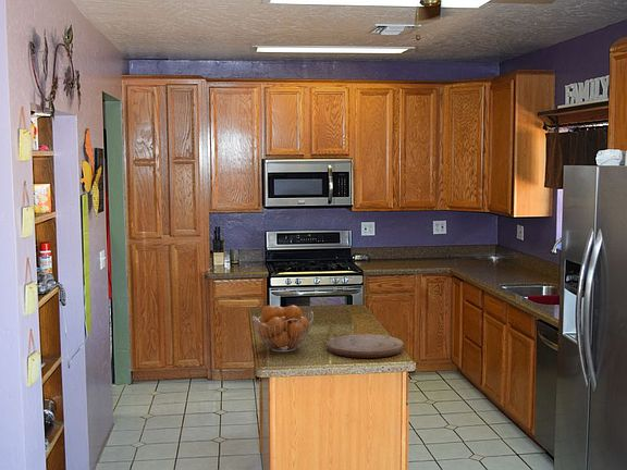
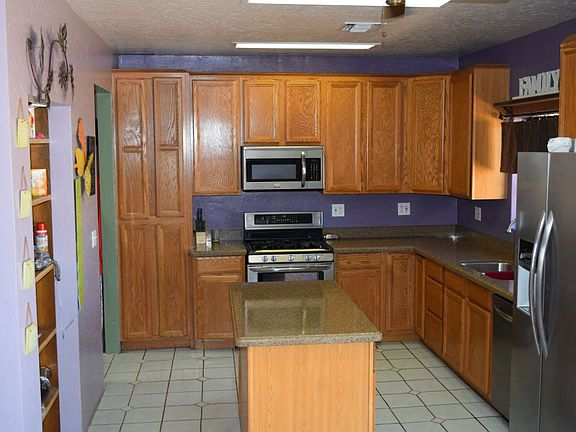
- fruit basket (283, 326)
- cutting board (365, 345)
